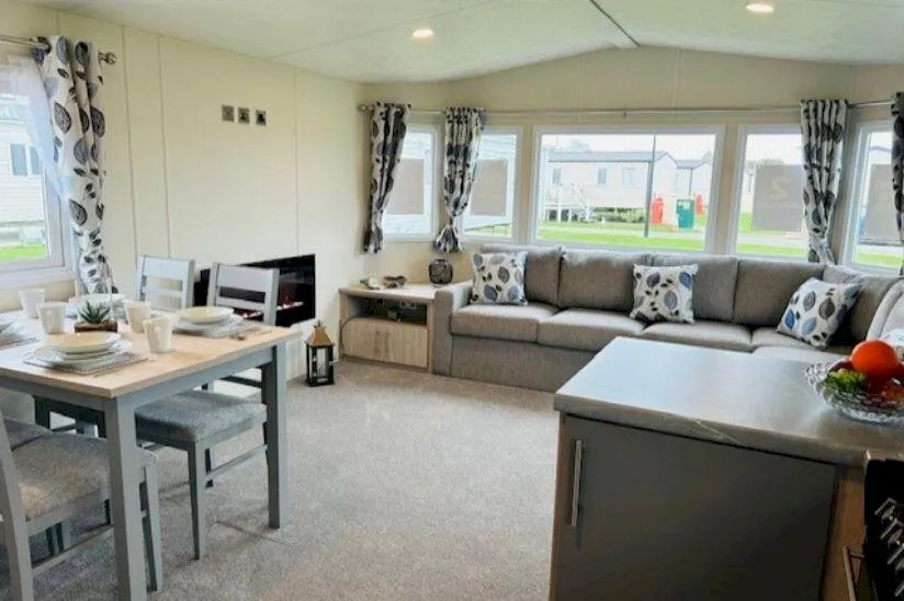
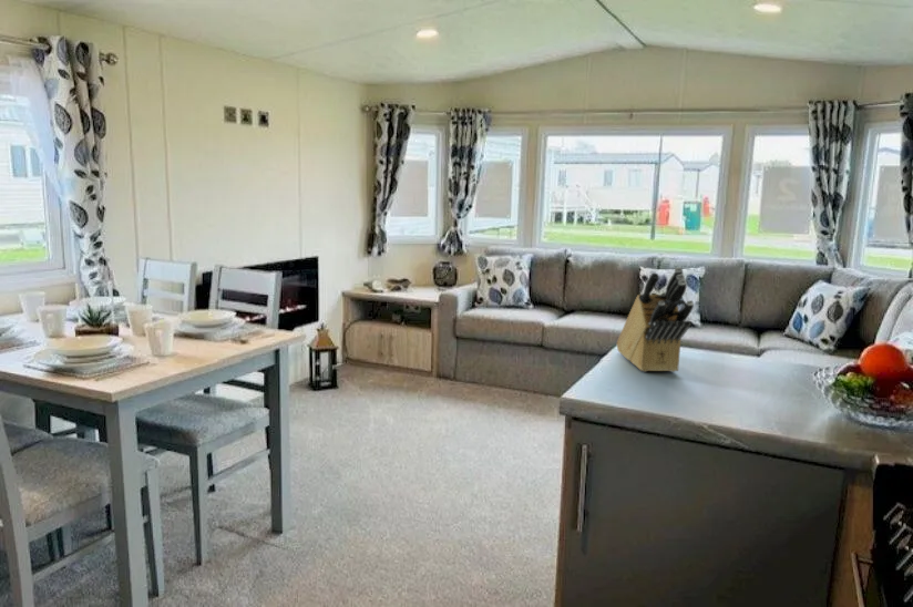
+ knife block (653, 315)
